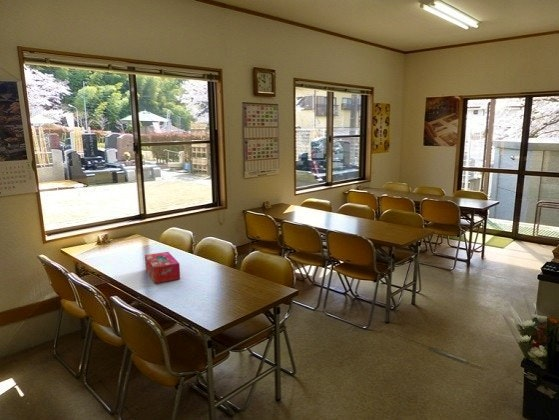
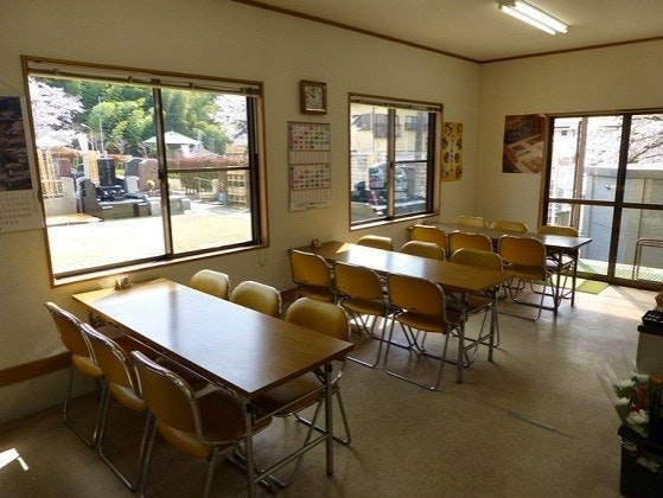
- tissue box (161, 266)
